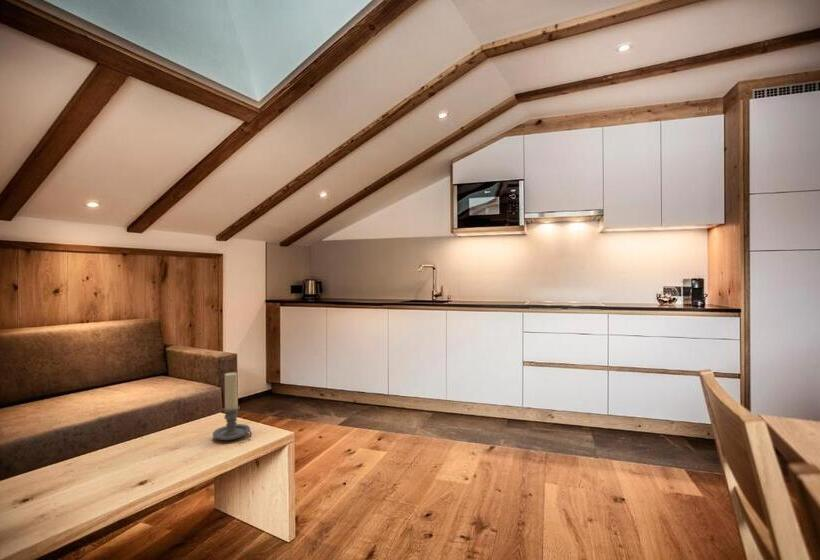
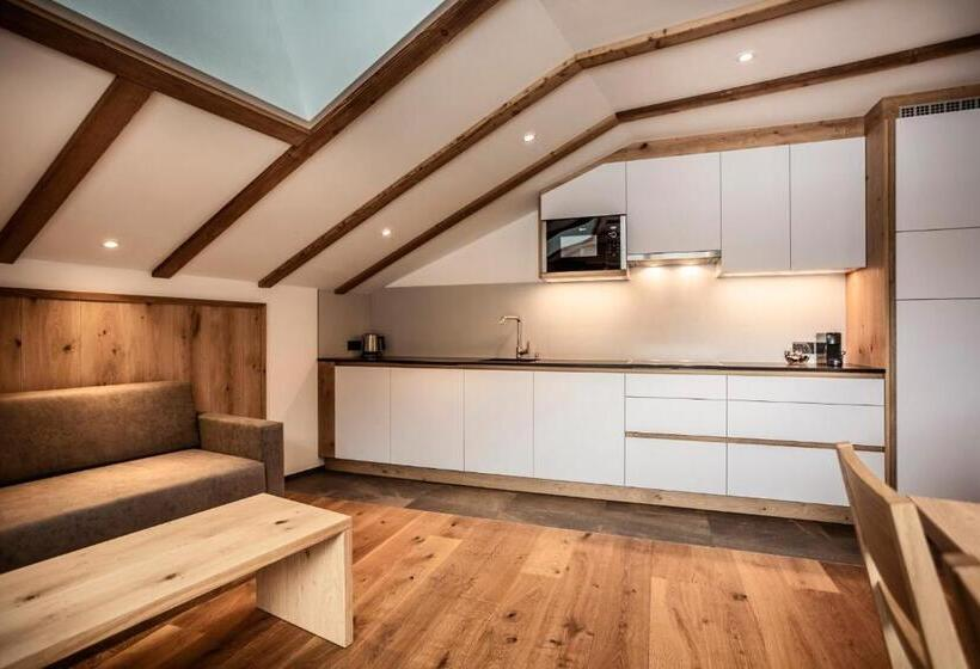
- candle holder (234, 404)
